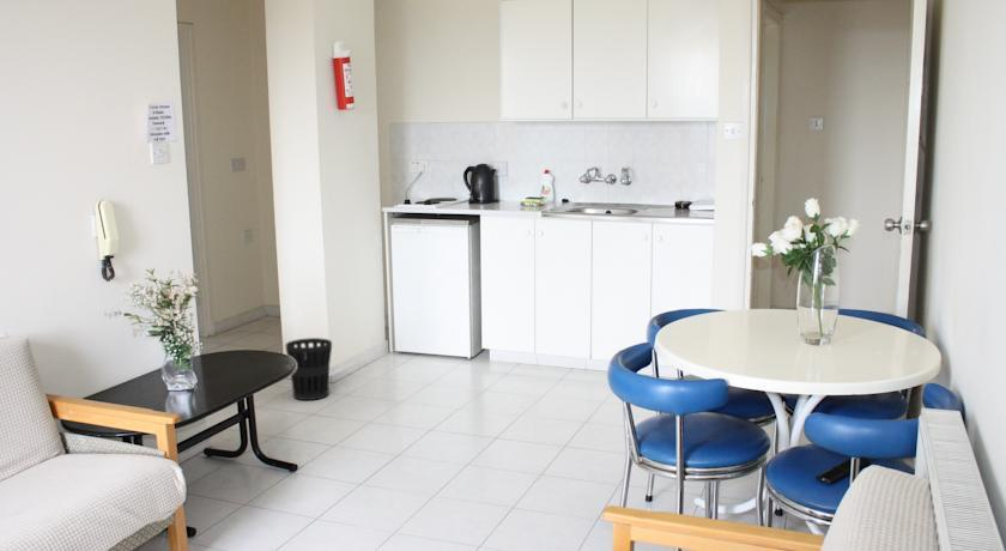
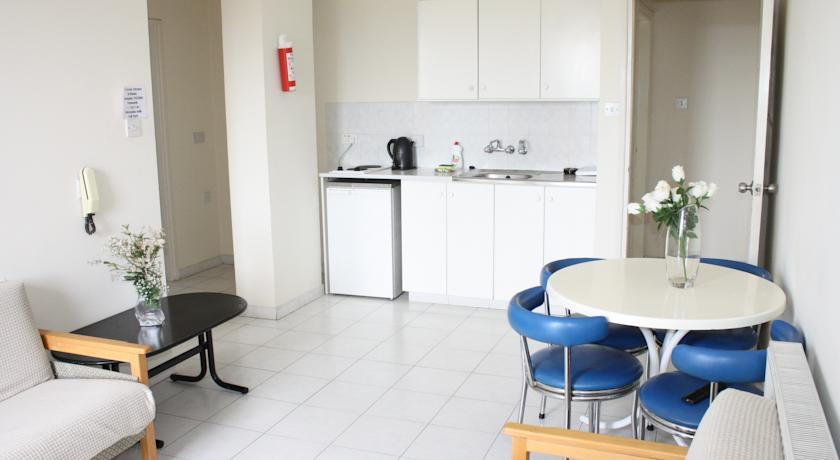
- wastebasket (309, 369)
